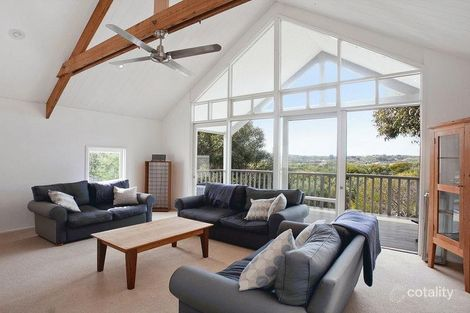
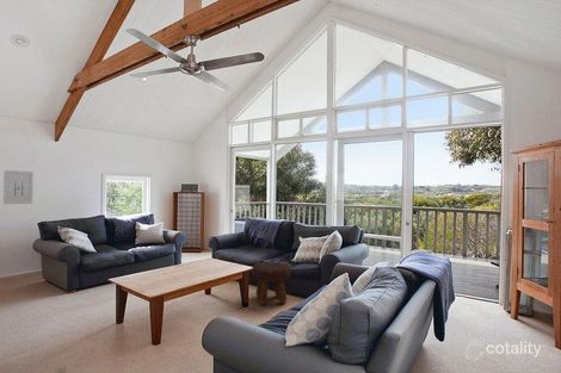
+ wall art (18, 187)
+ footstool (267, 282)
